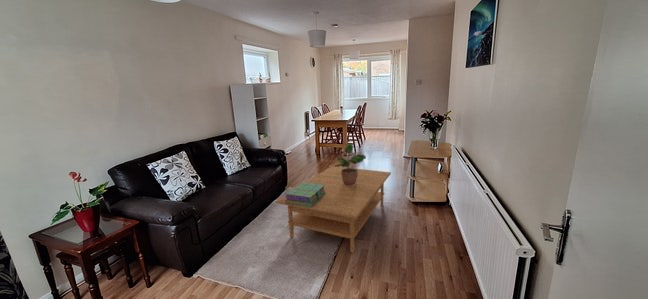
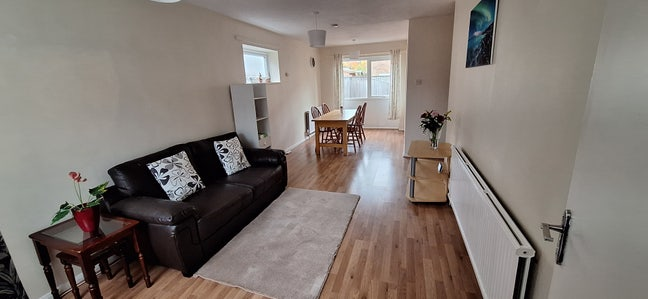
- coffee table (341, 202)
- potted plant (349, 164)
- stack of books (306, 193)
